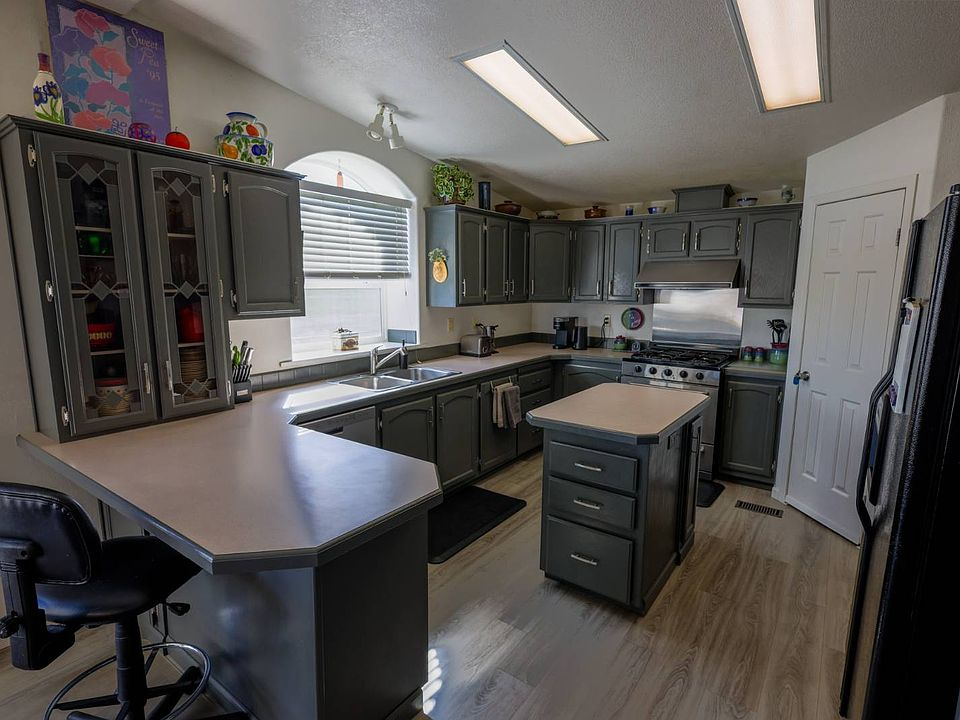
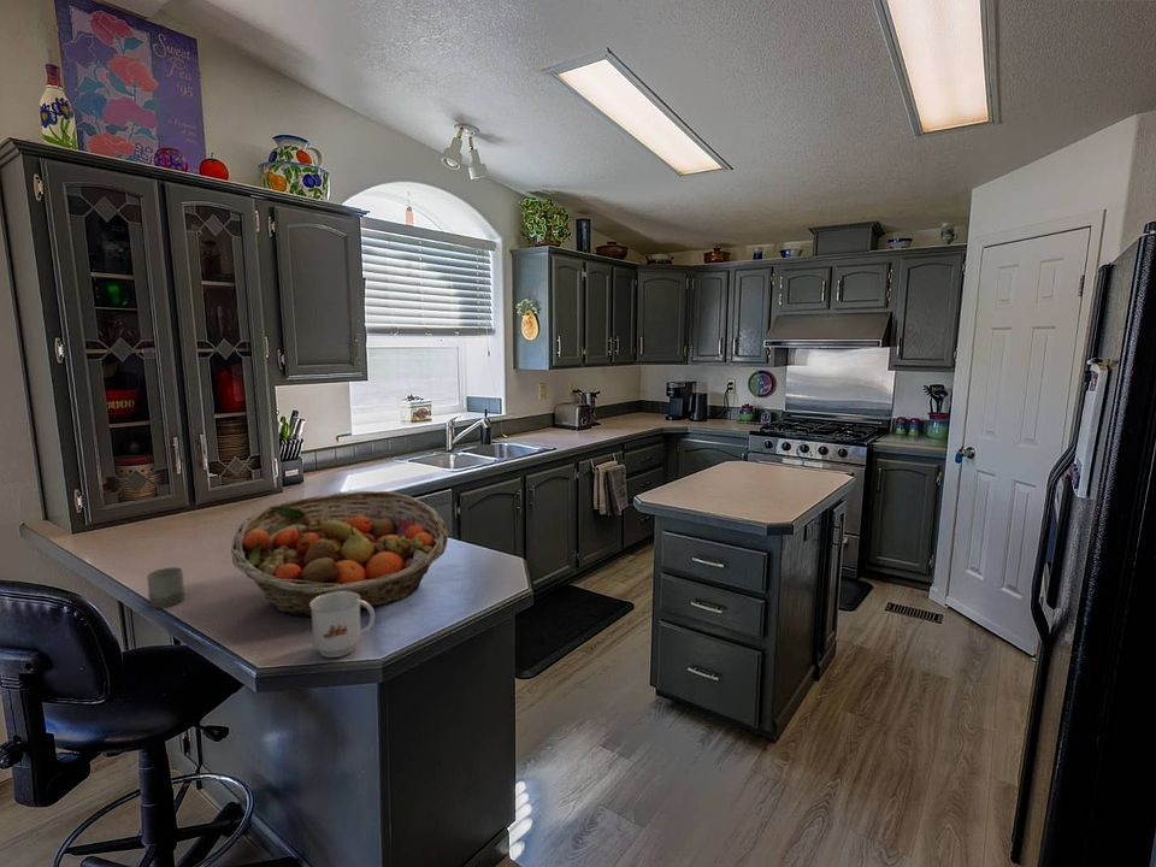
+ cup (167, 584)
+ mug (343, 624)
+ fruit basket (346, 548)
